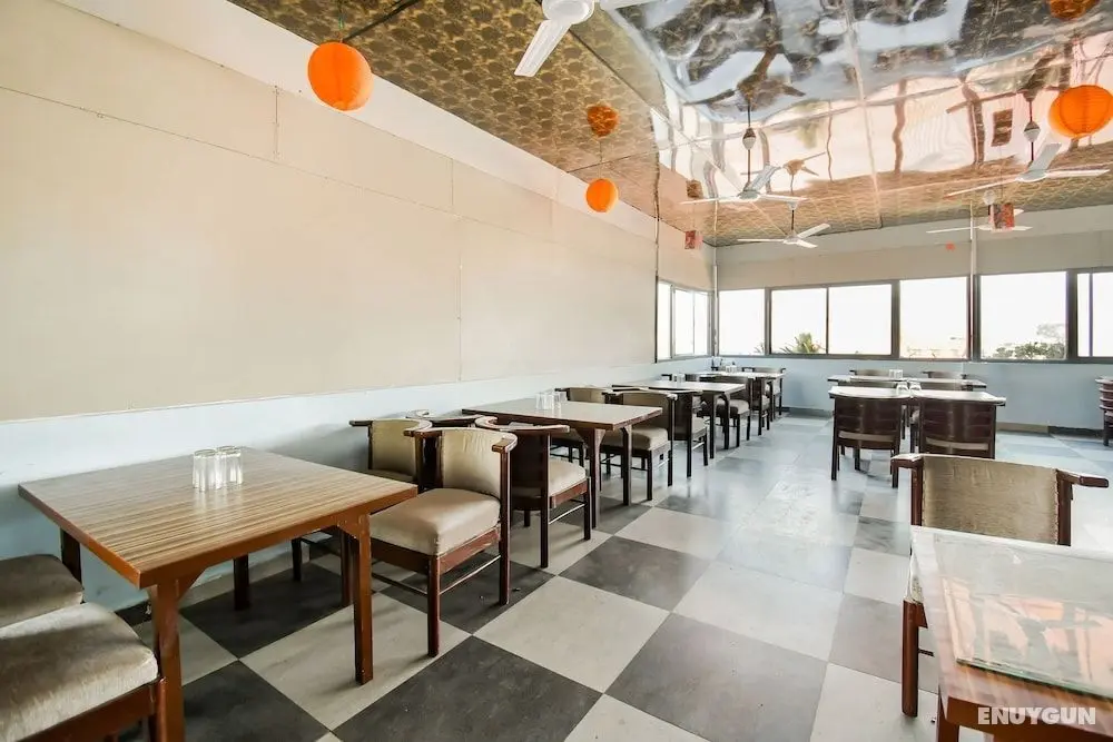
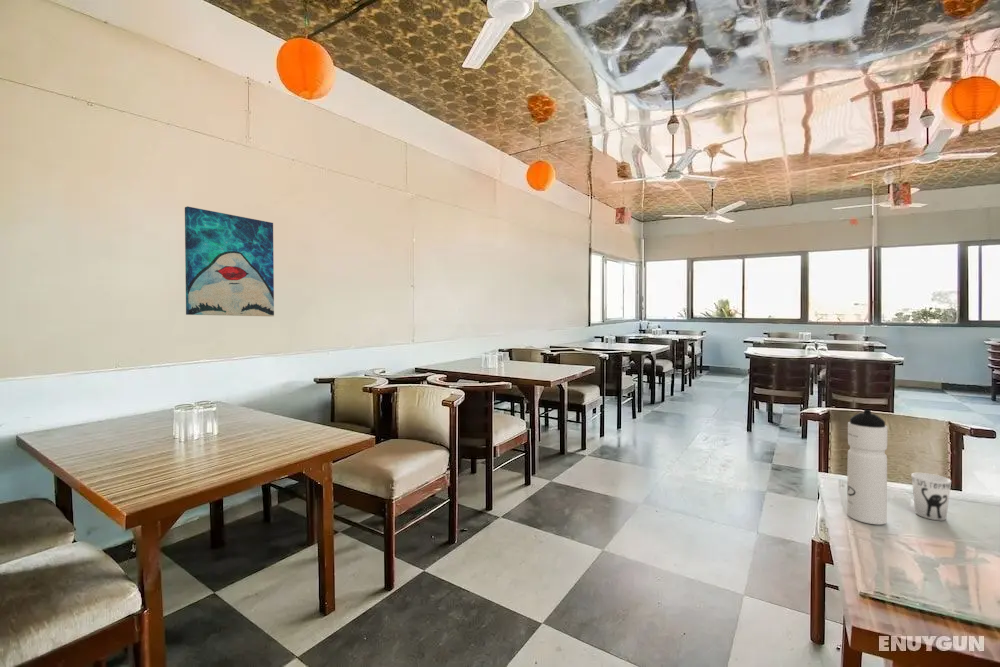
+ cup (930, 496)
+ wall art (232, 265)
+ water bottle (866, 463)
